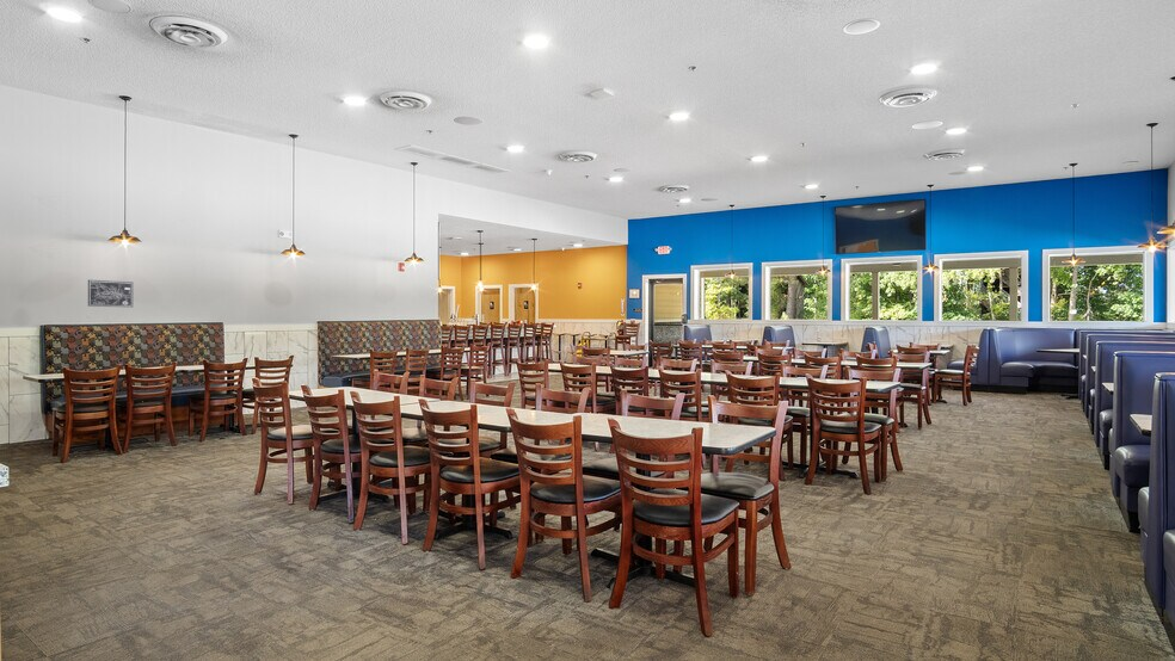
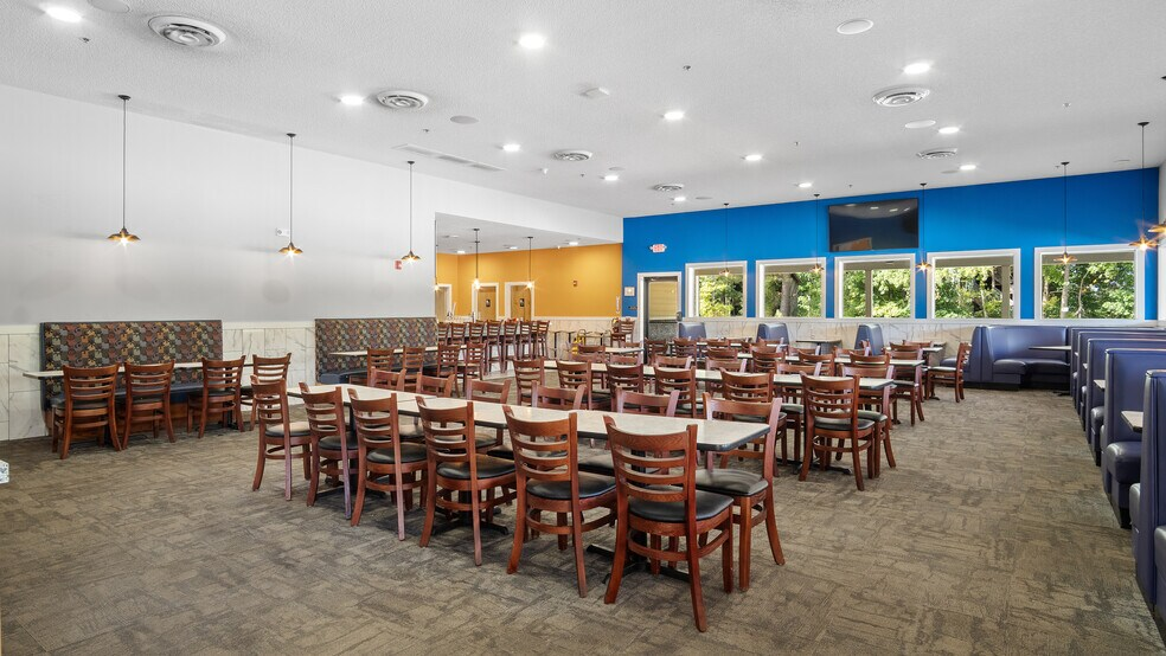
- wall art (110, 294)
